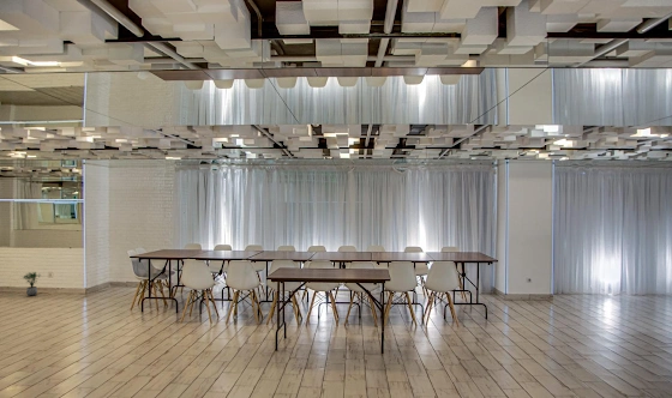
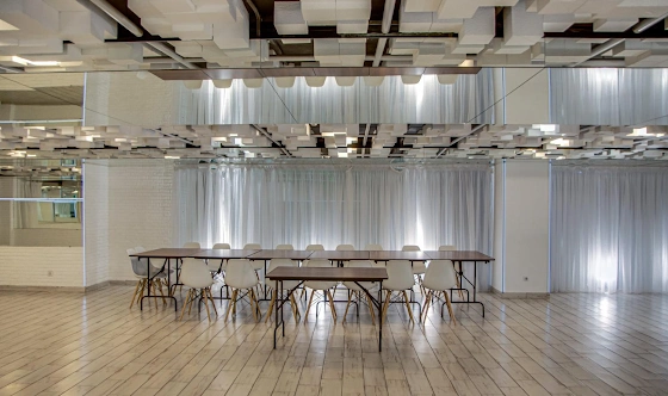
- potted plant (31, 283)
